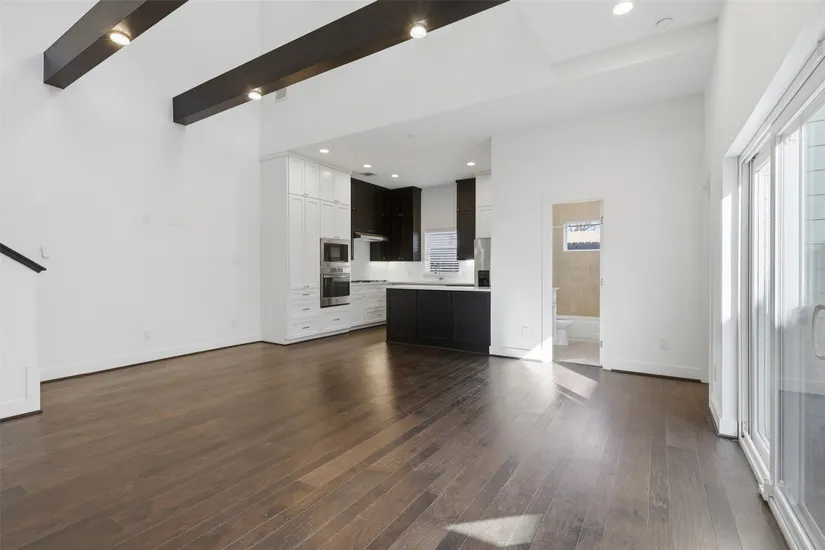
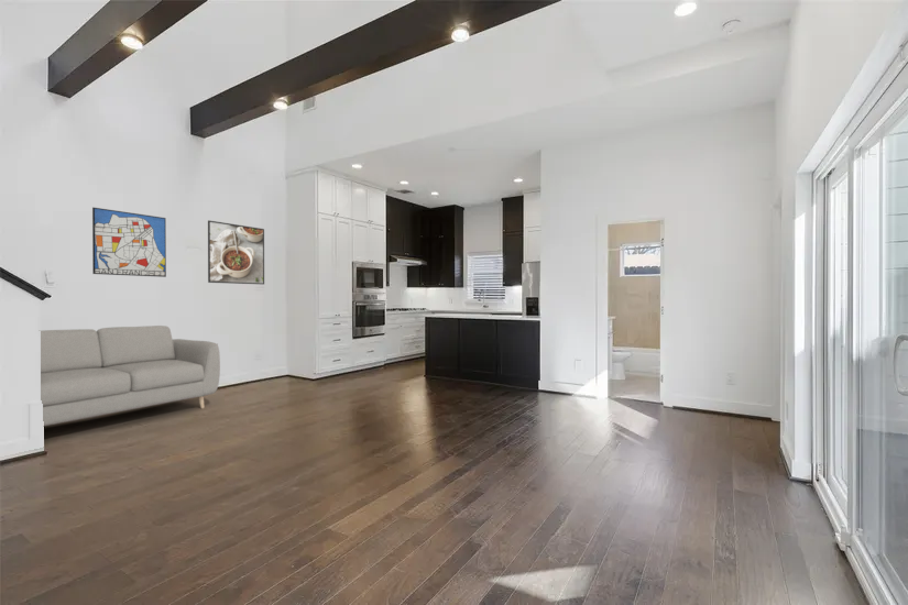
+ wall art (131, 244)
+ sofa (109, 374)
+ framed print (238, 254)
